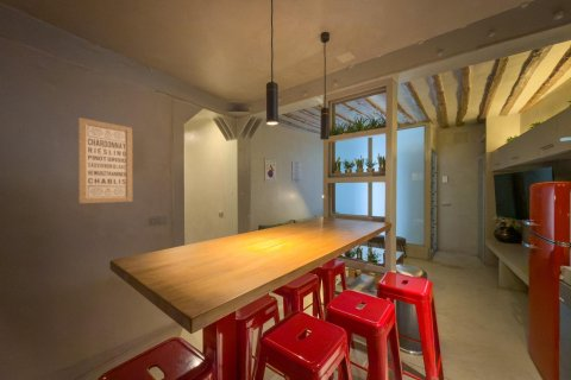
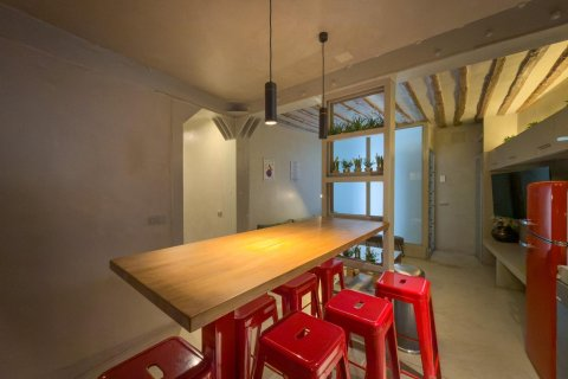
- wall art (107, 163)
